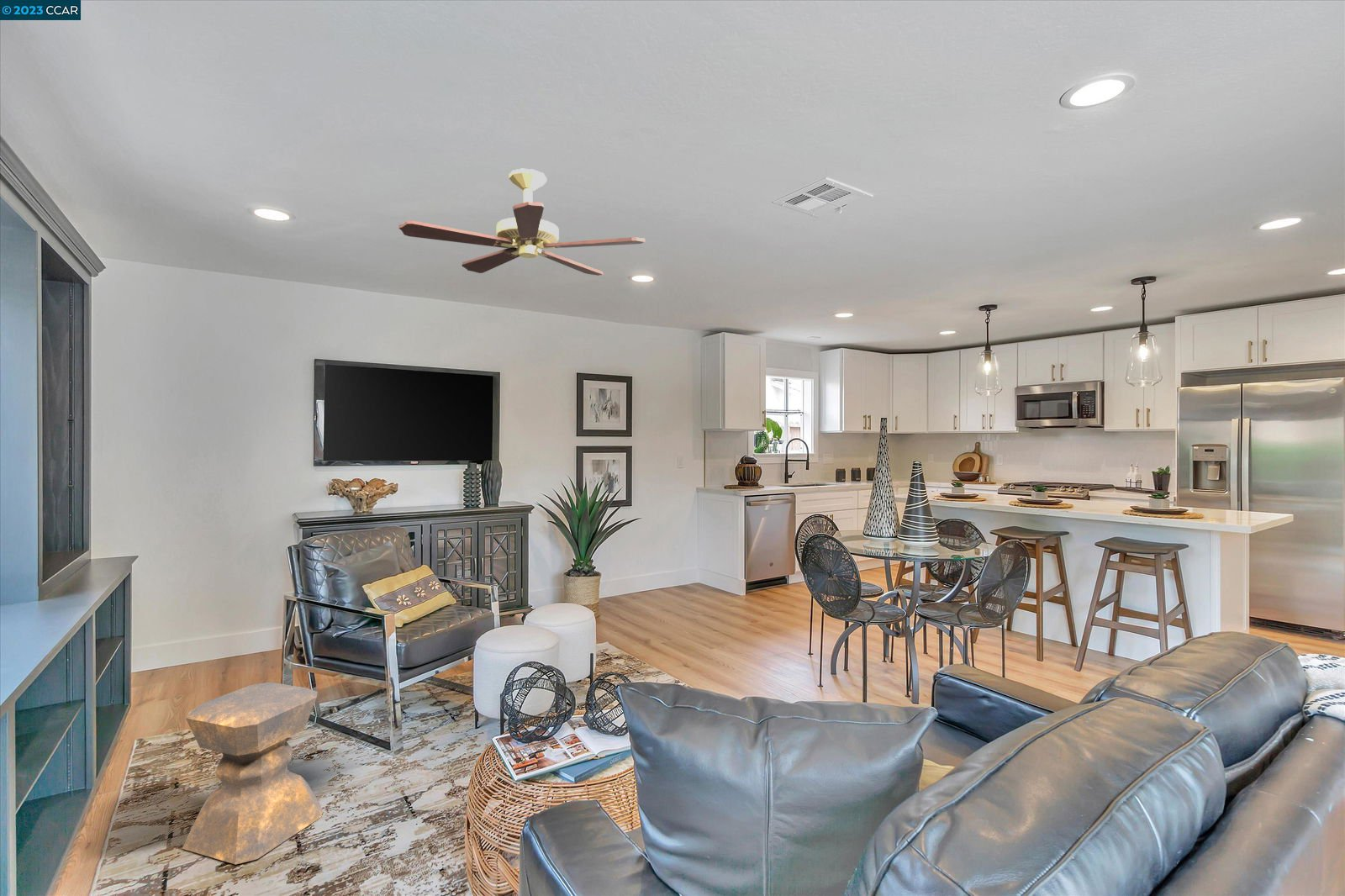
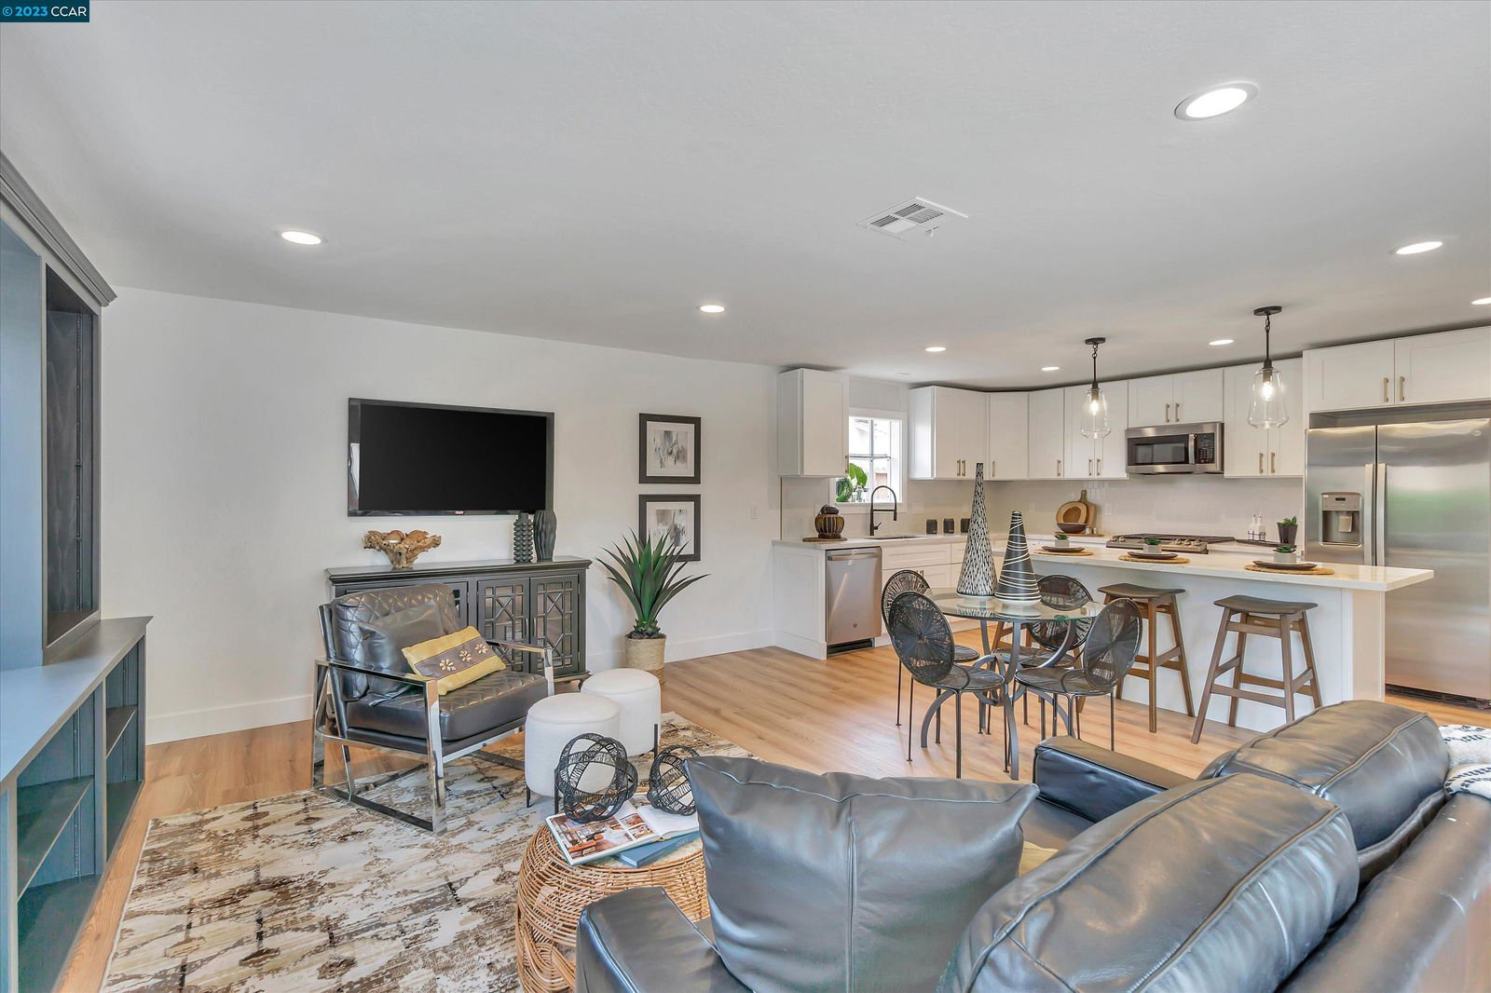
- stool (255, 762)
- ceiling fan (525, 212)
